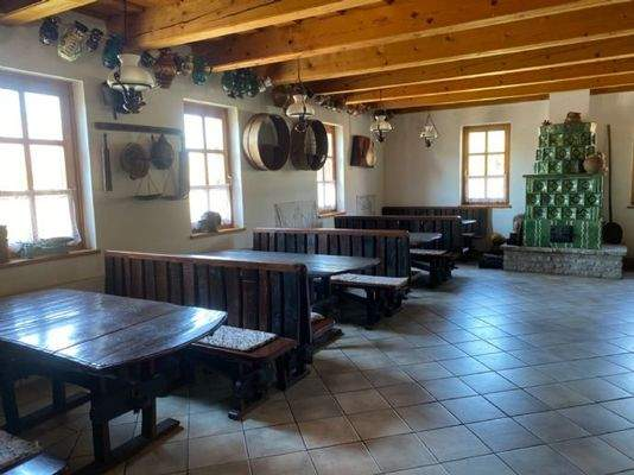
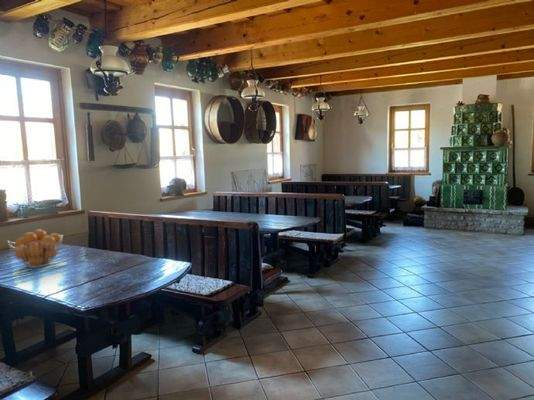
+ fruit basket (36, 248)
